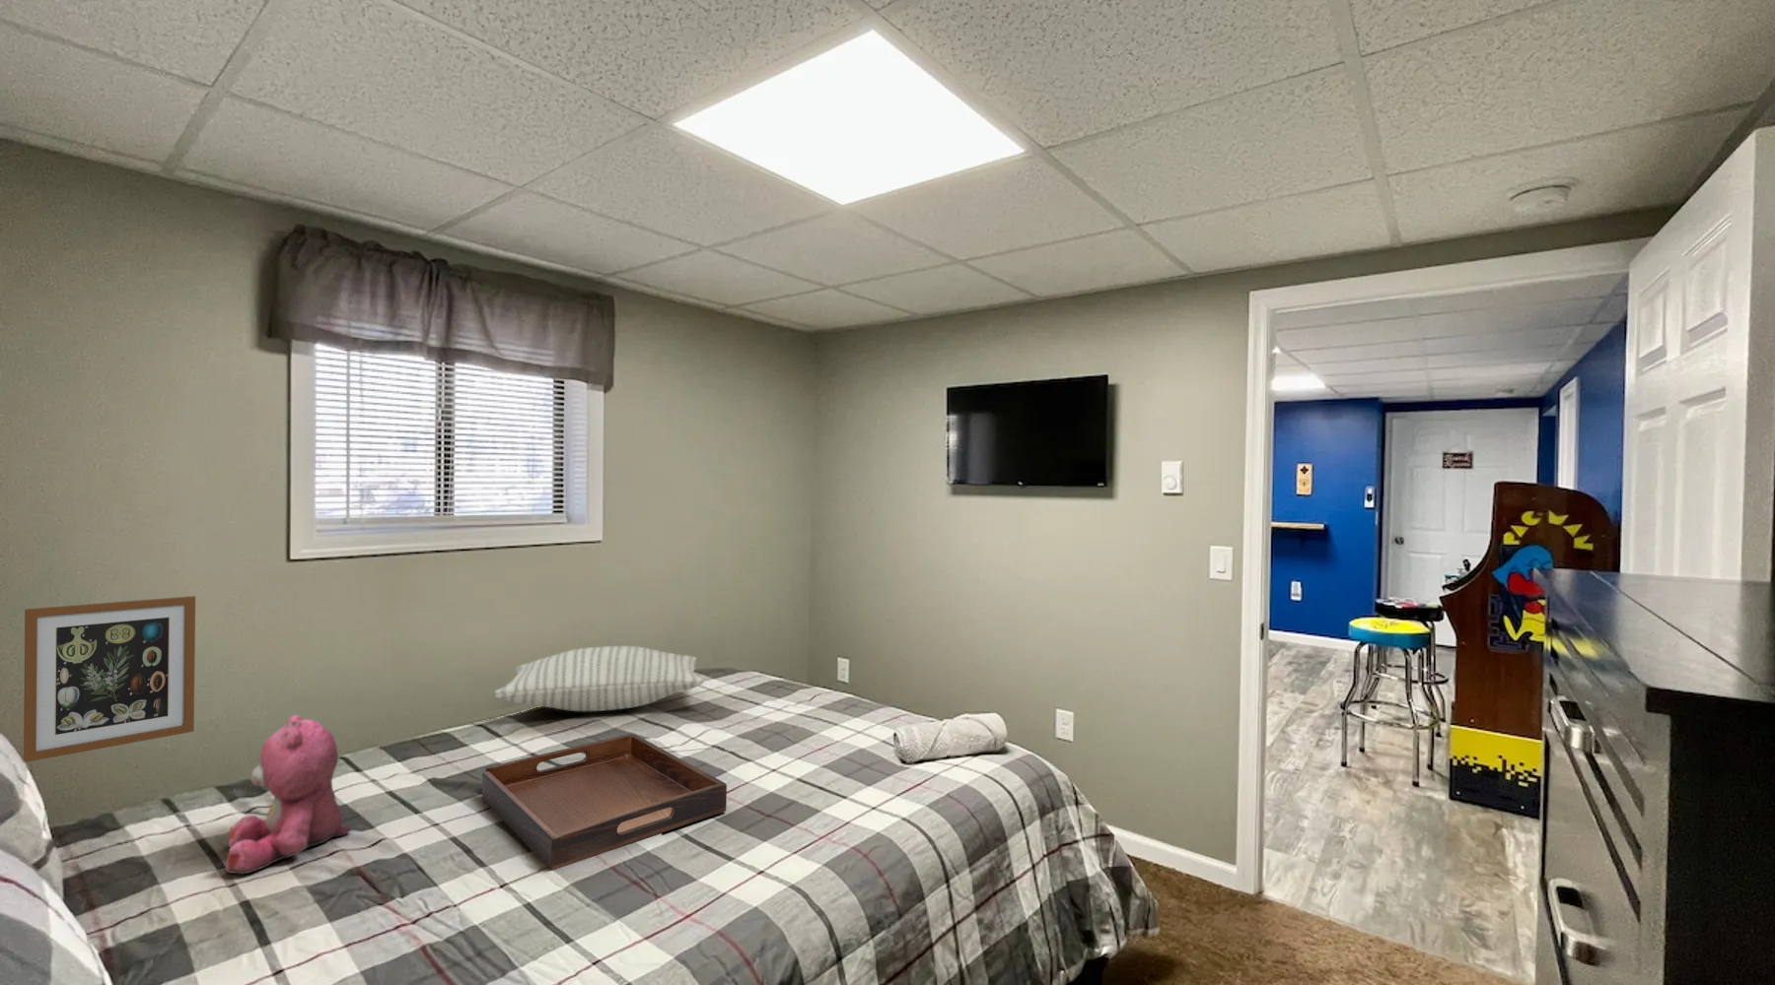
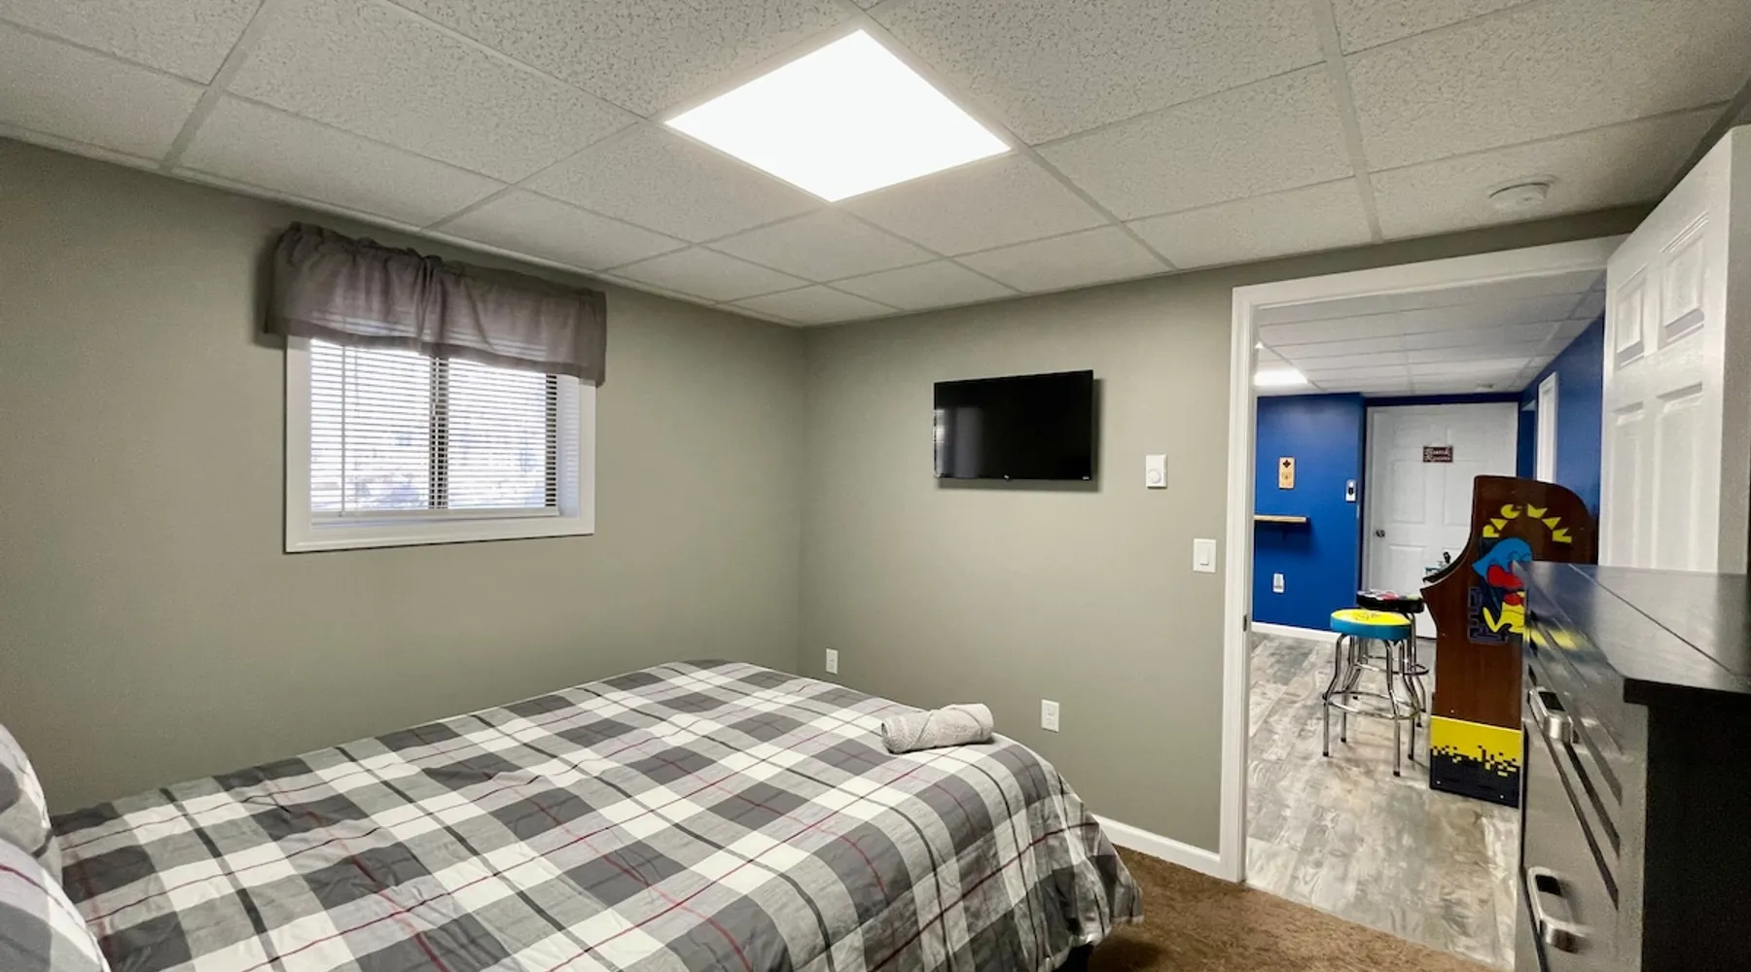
- teddy bear (287, 781)
- serving tray (600, 788)
- pillow (606, 678)
- wall art (114, 673)
